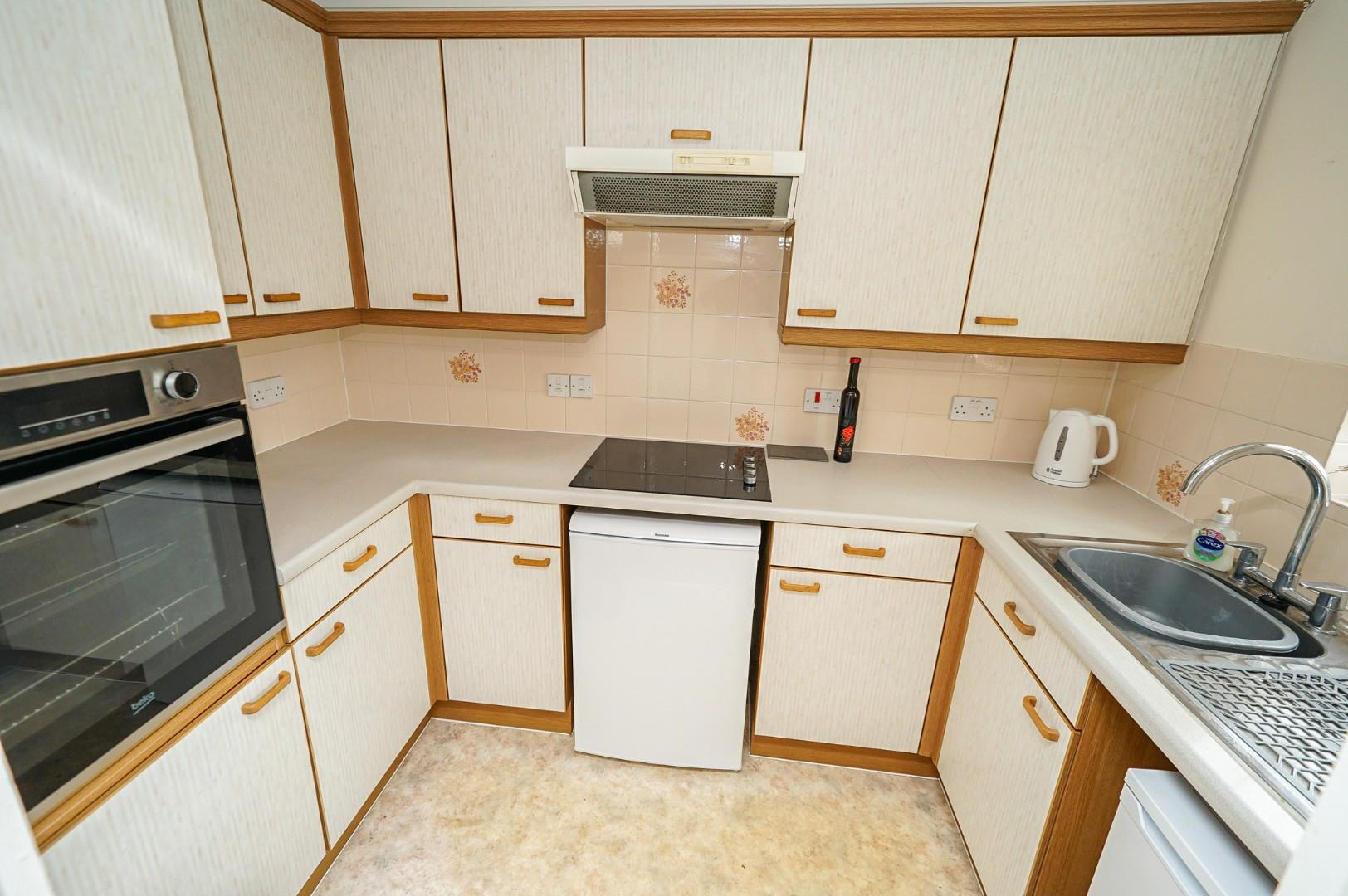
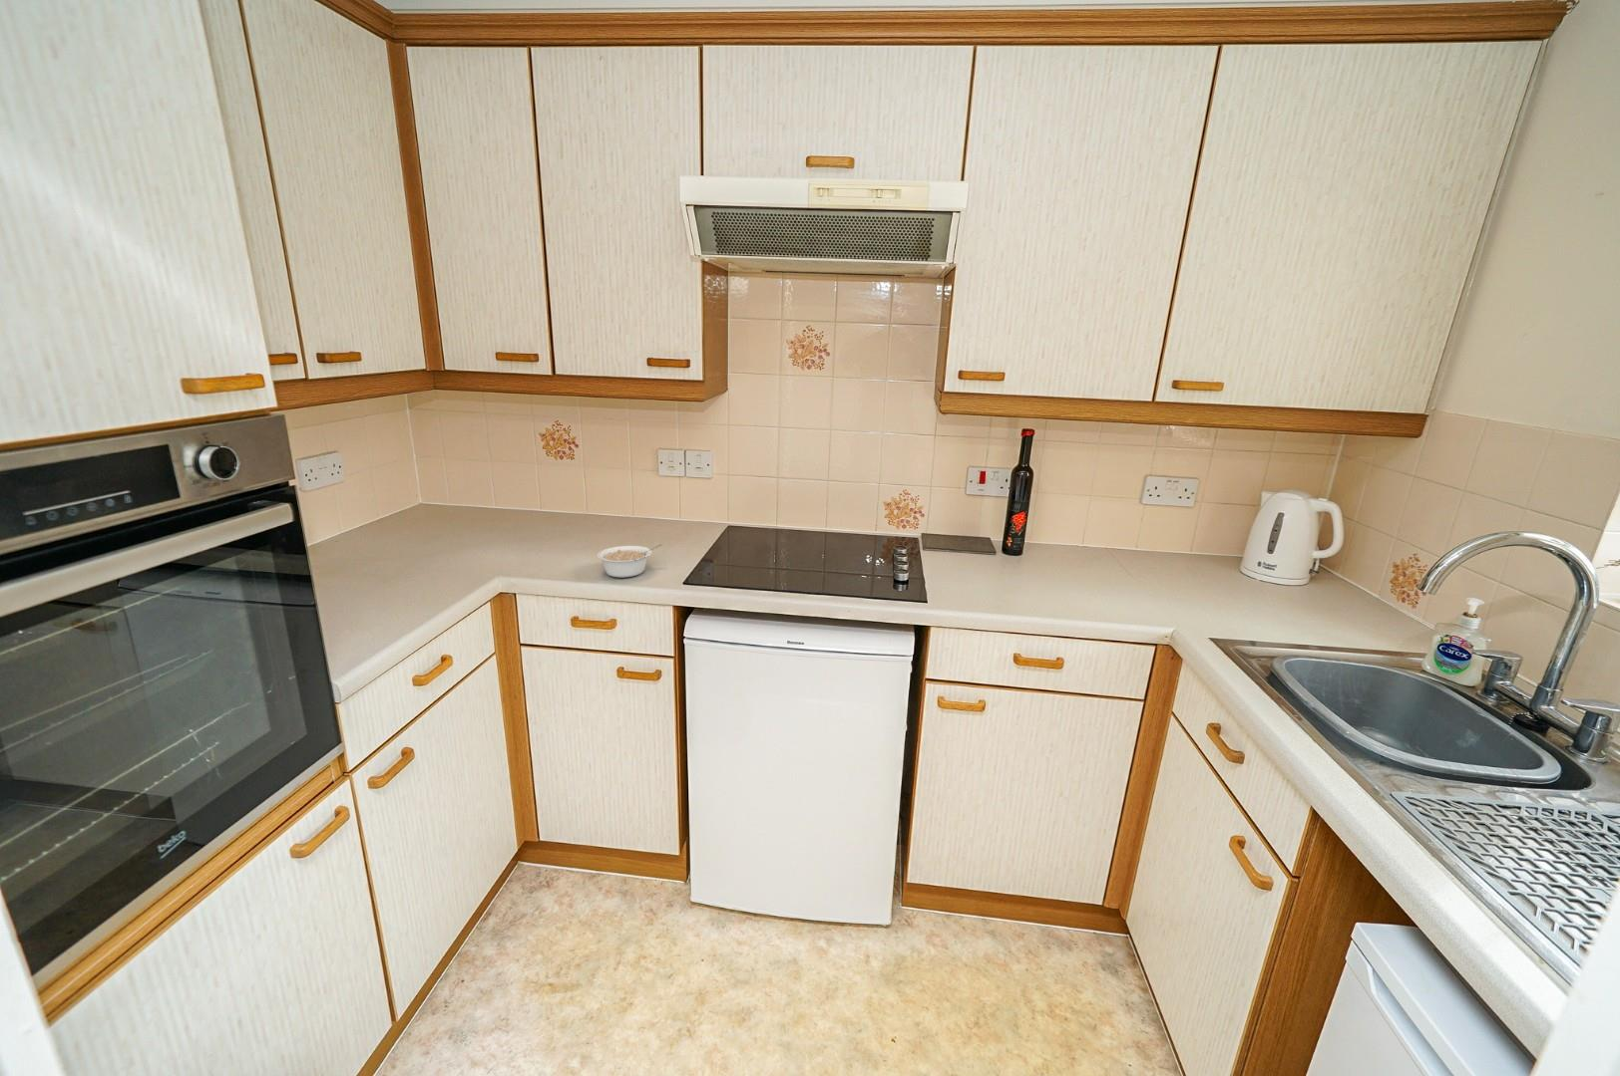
+ legume (626, 560)
